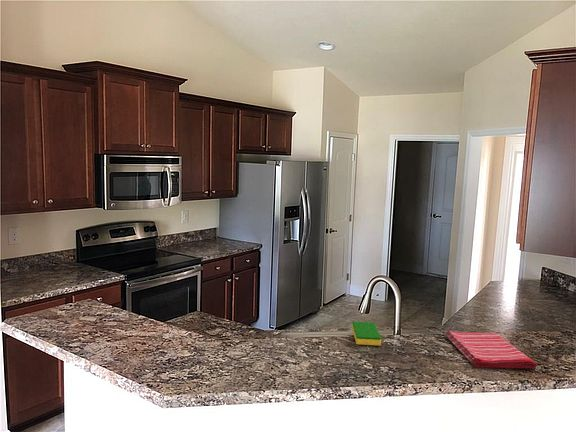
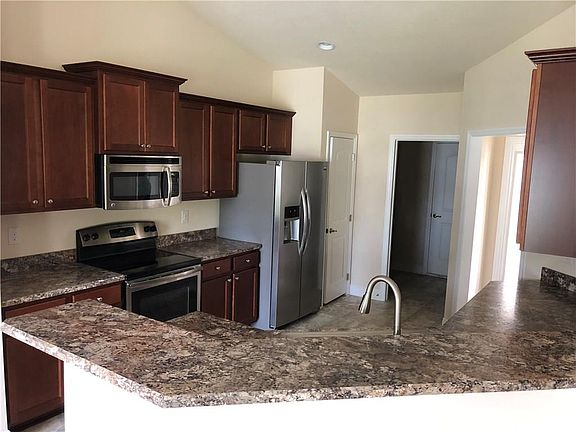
- dish towel (487, 347)
- dish sponge (365, 332)
